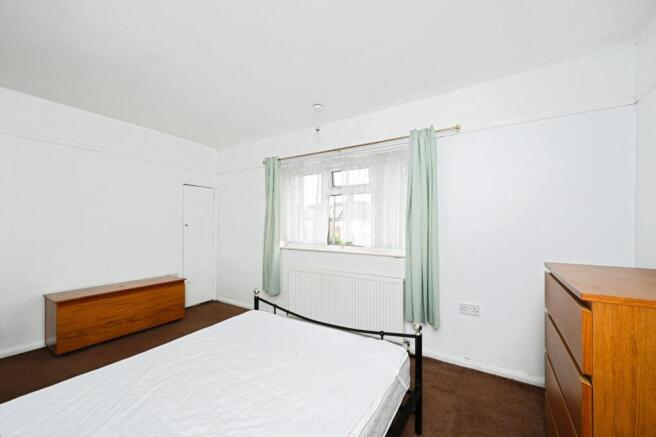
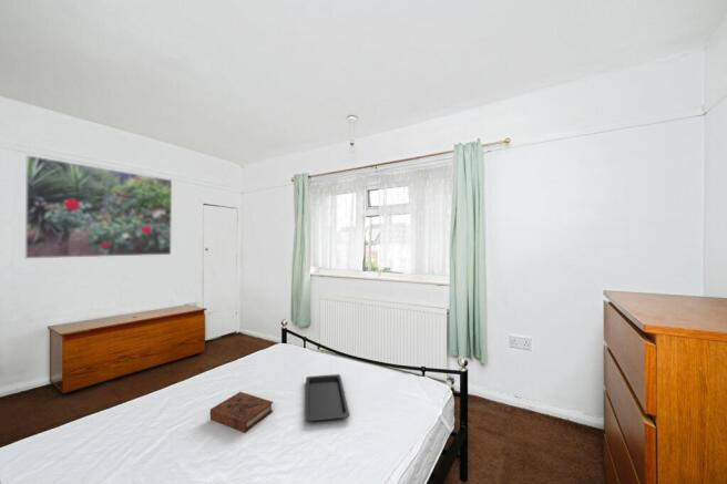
+ serving tray (325, 395)
+ book (242, 410)
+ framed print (110, 213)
